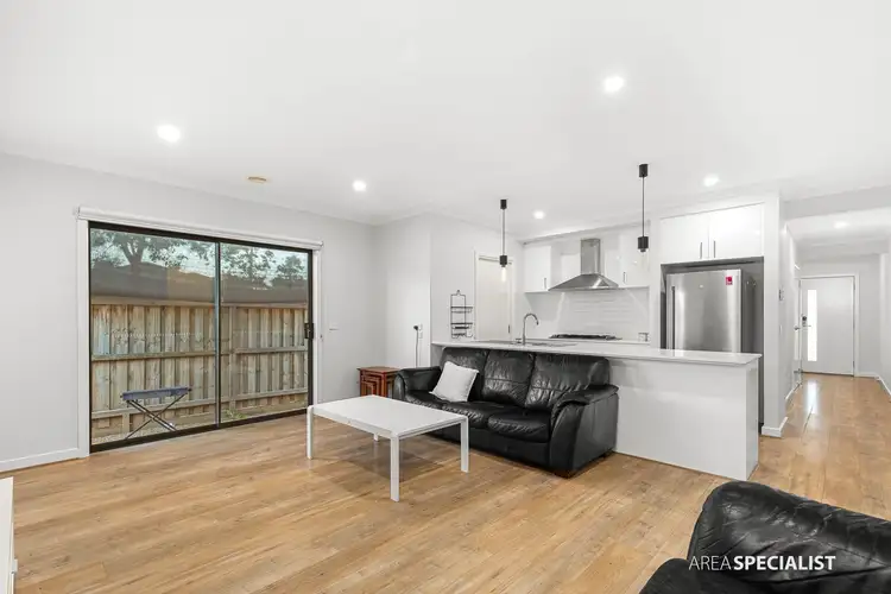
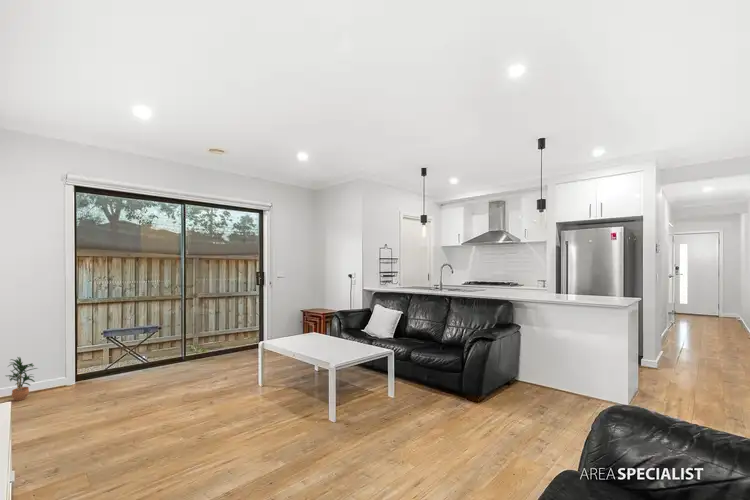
+ potted plant (21, 377)
